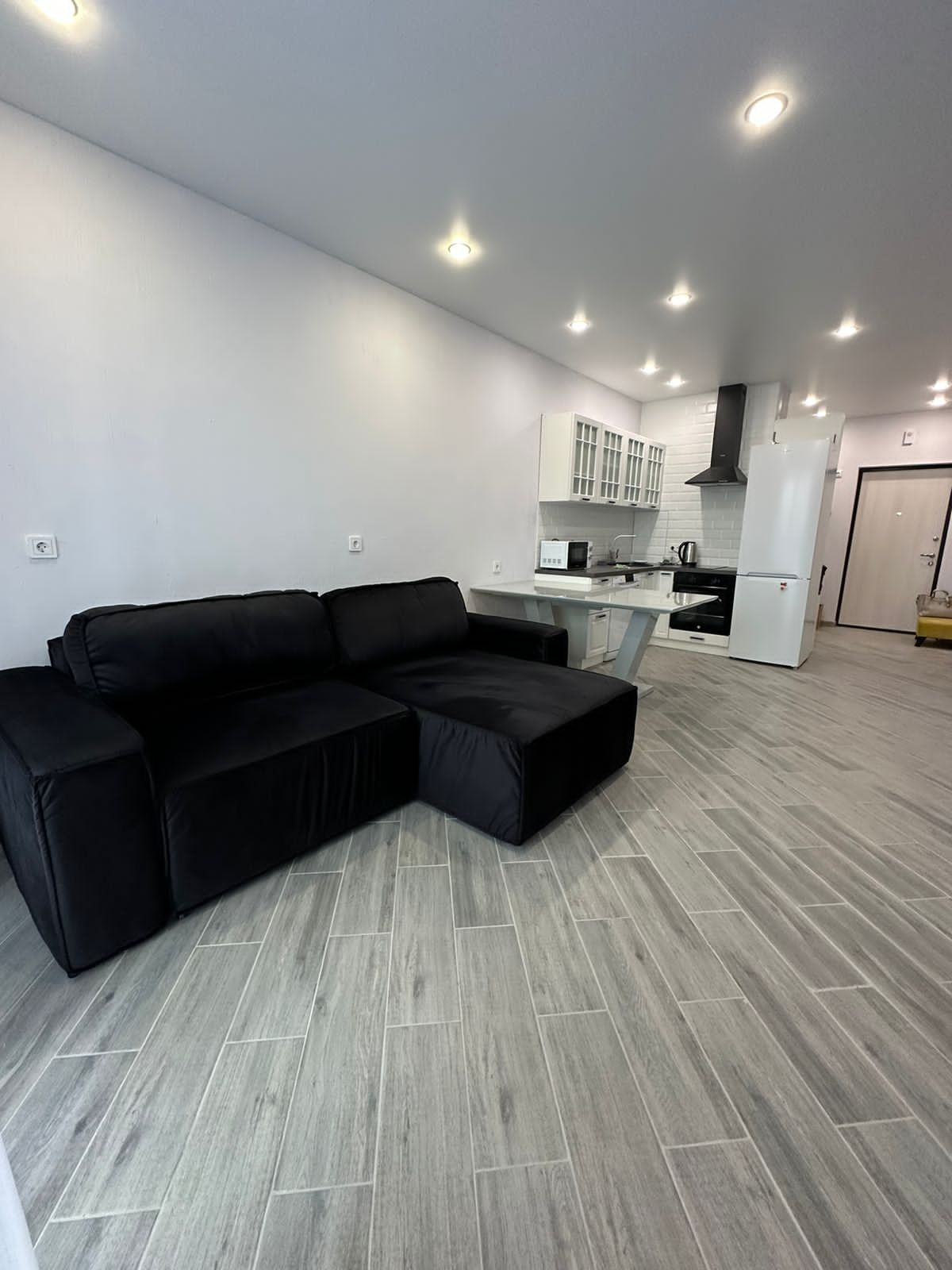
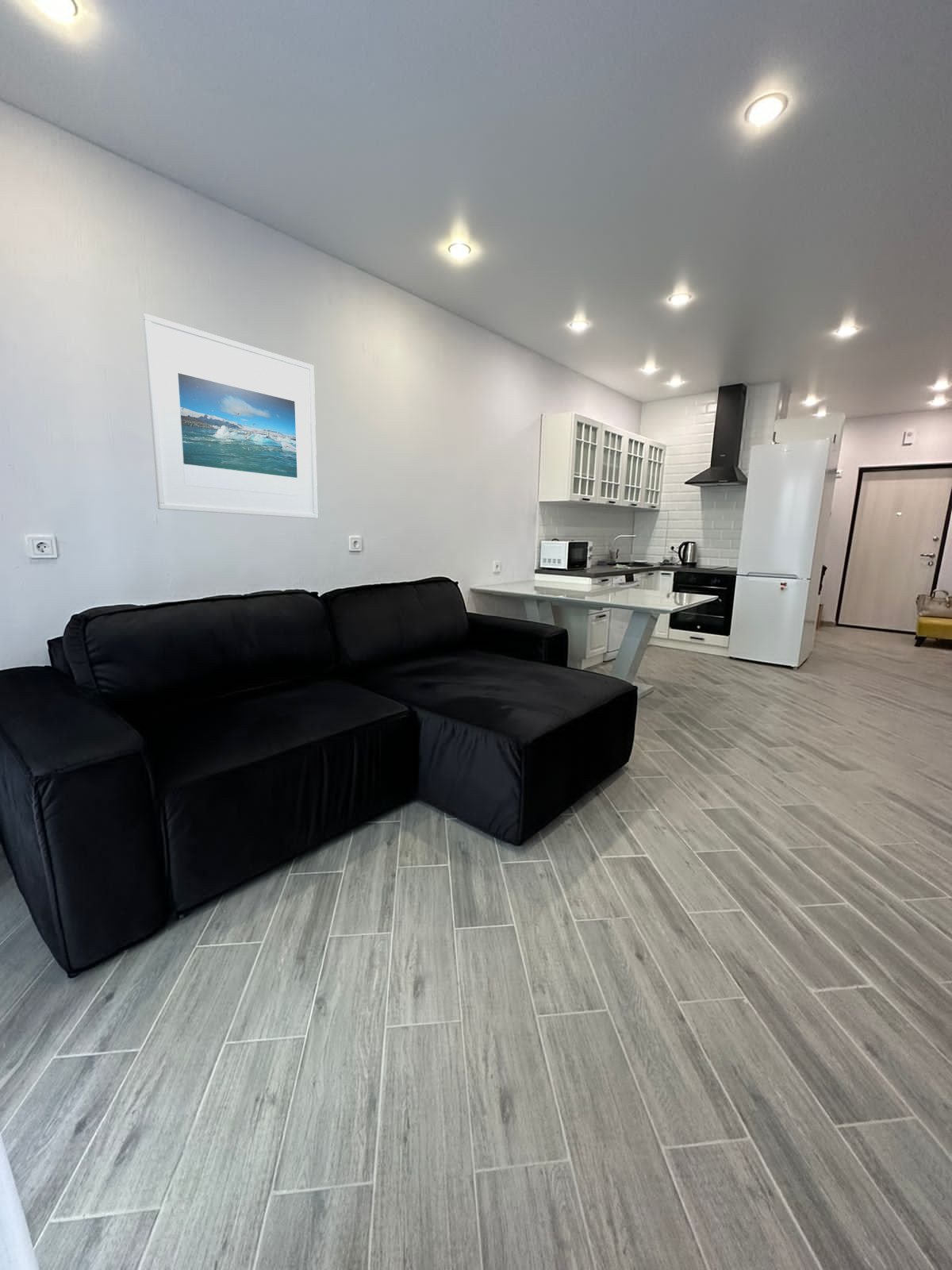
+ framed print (242, 431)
